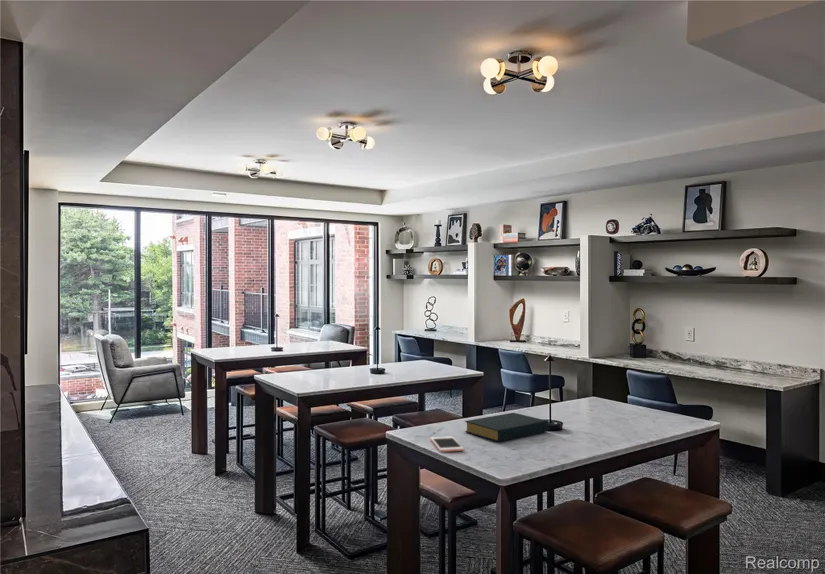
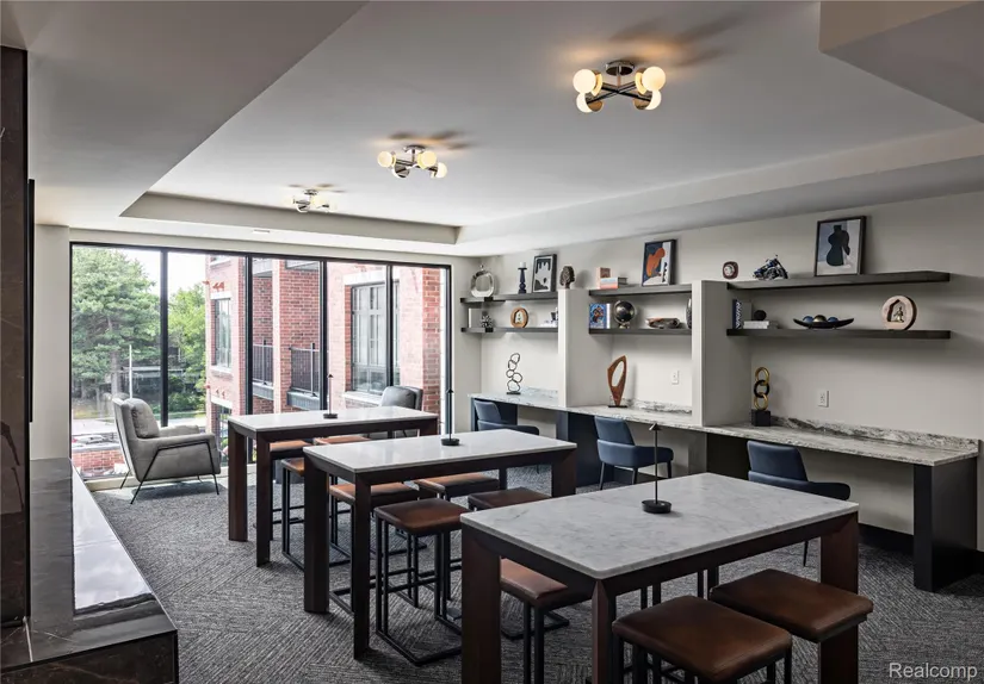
- hardback book (506, 426)
- cell phone (446, 443)
